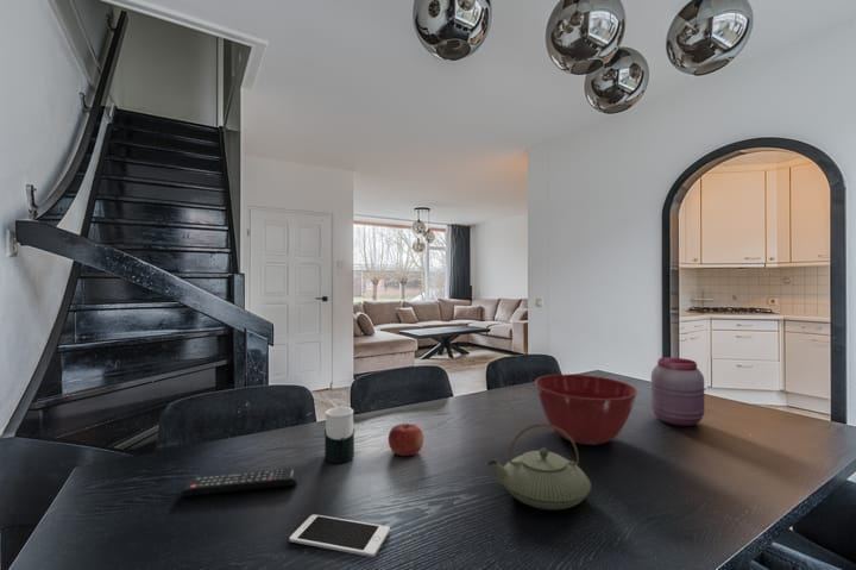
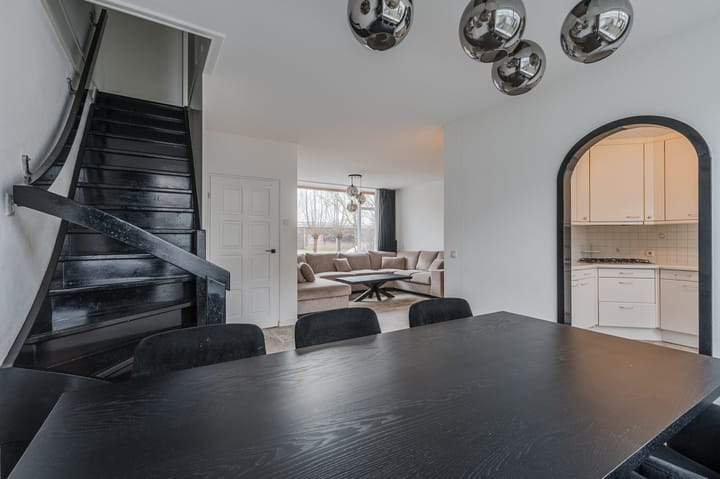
- teapot (537, 458)
- cell phone (340, 533)
- remote control (243, 482)
- cup (340, 436)
- fruit (405, 437)
- jar (676, 390)
- mixing bowl (584, 409)
